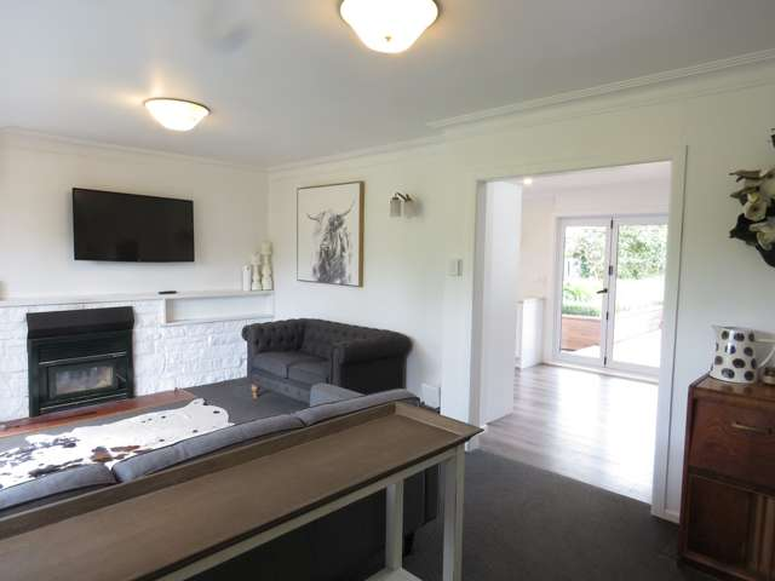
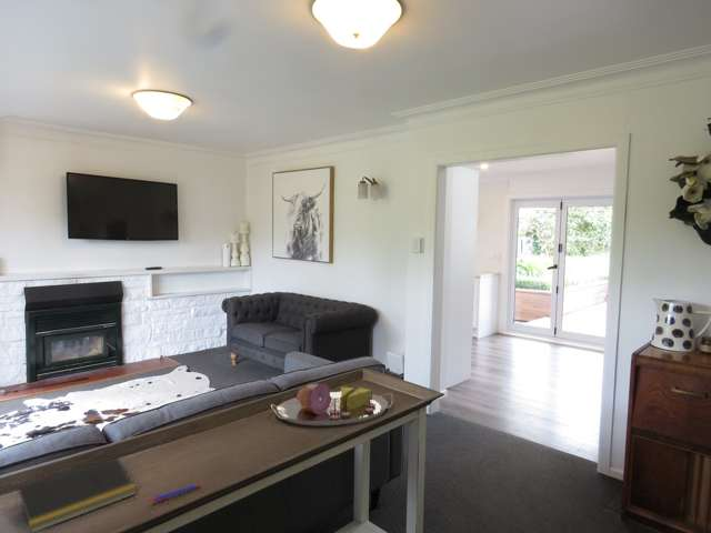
+ notepad (79, 490)
+ pen (177, 491)
+ serving tray (333, 395)
